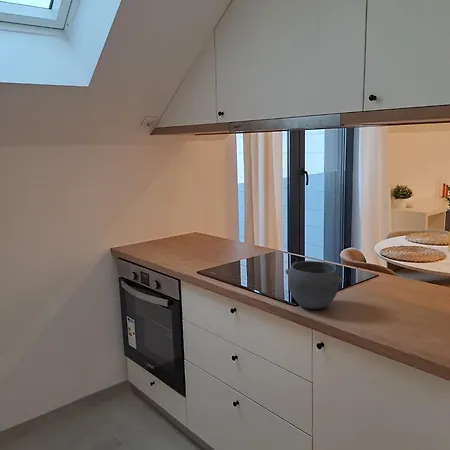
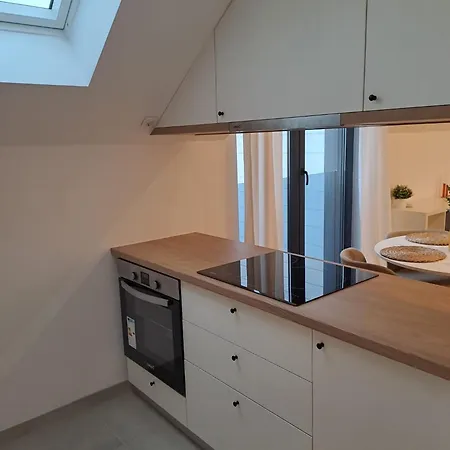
- bowl (312, 284)
